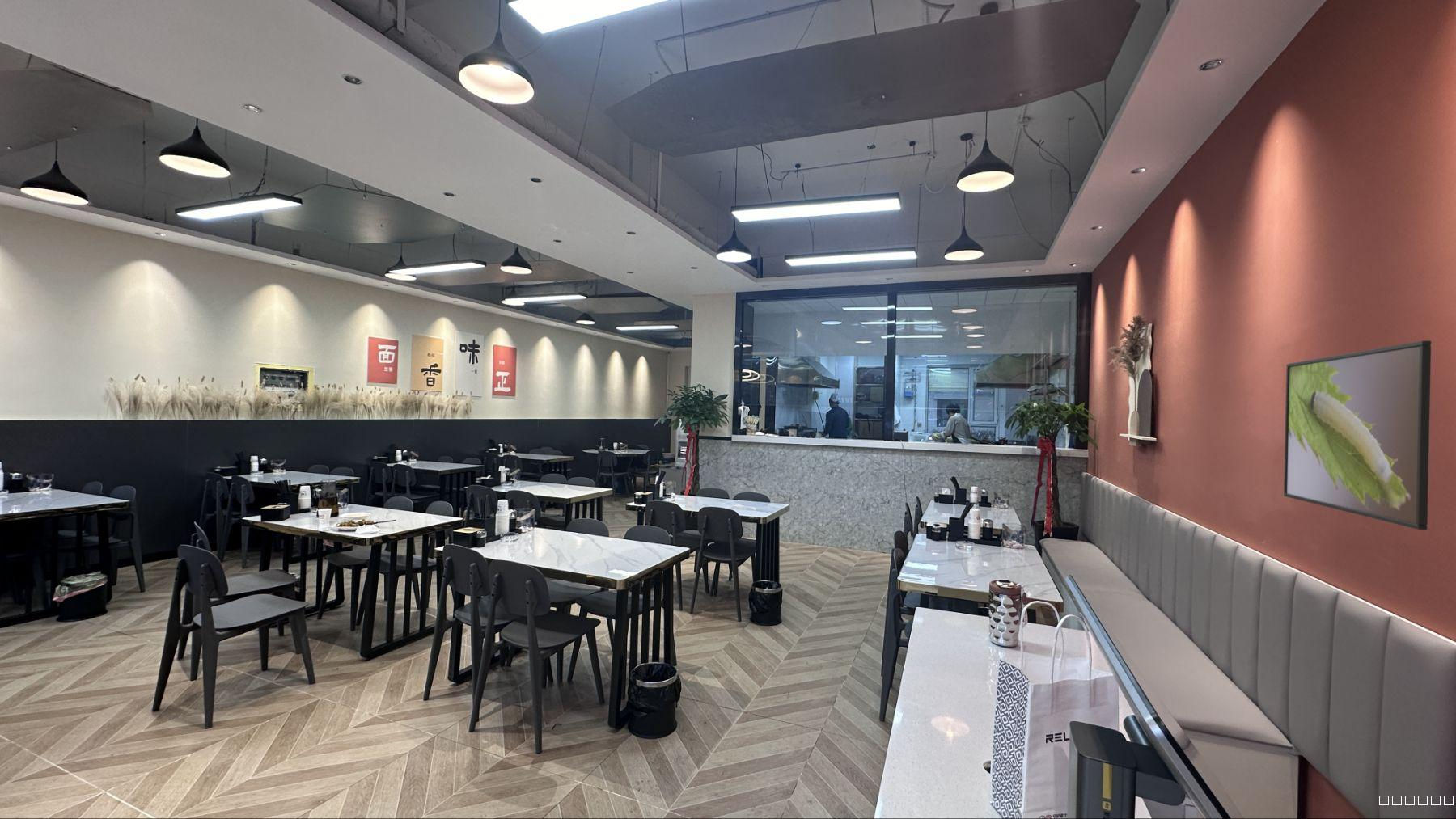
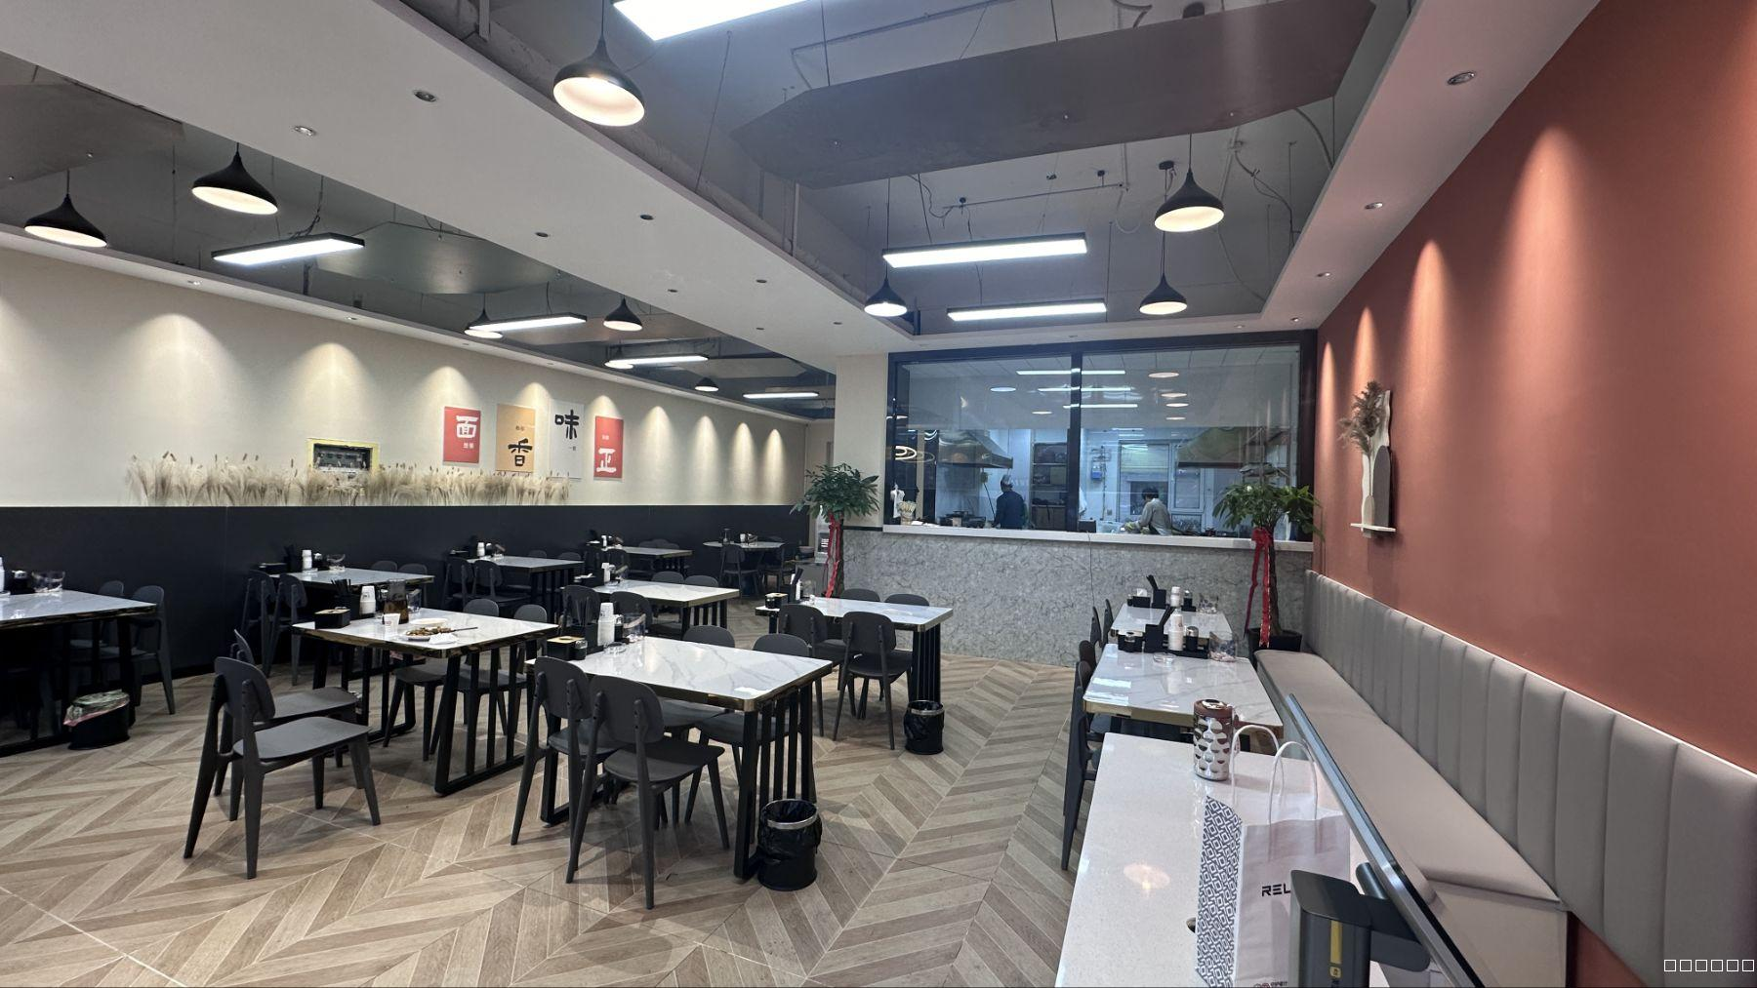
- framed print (1344, 432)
